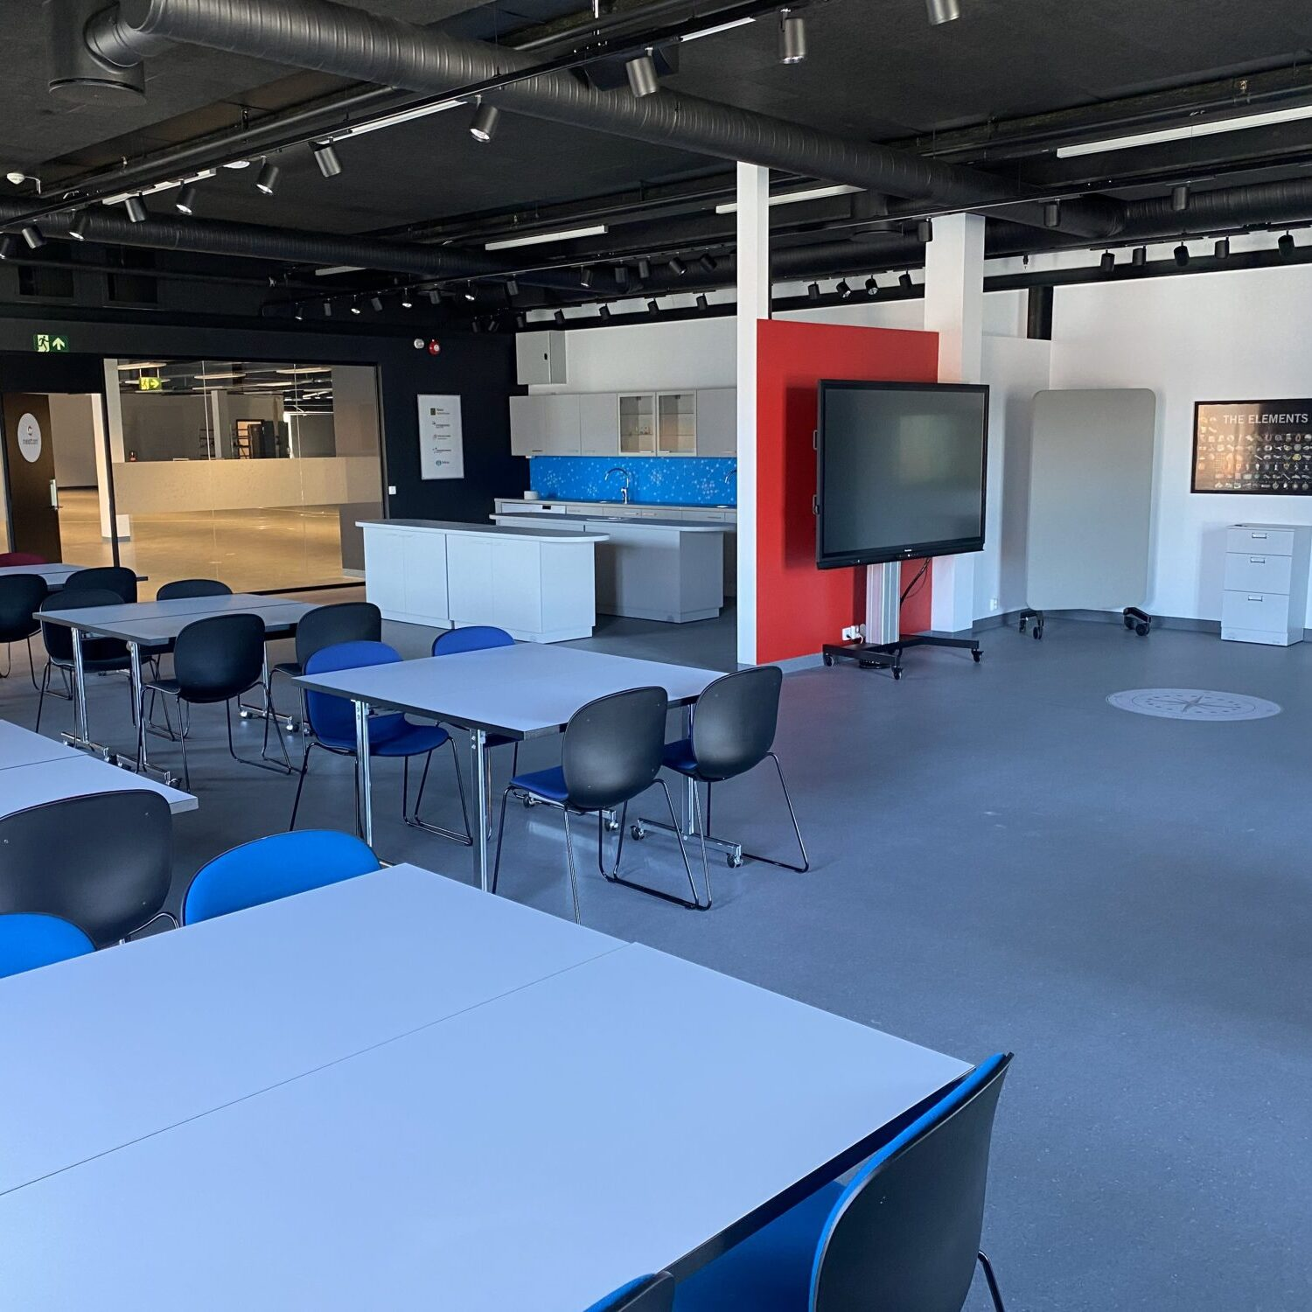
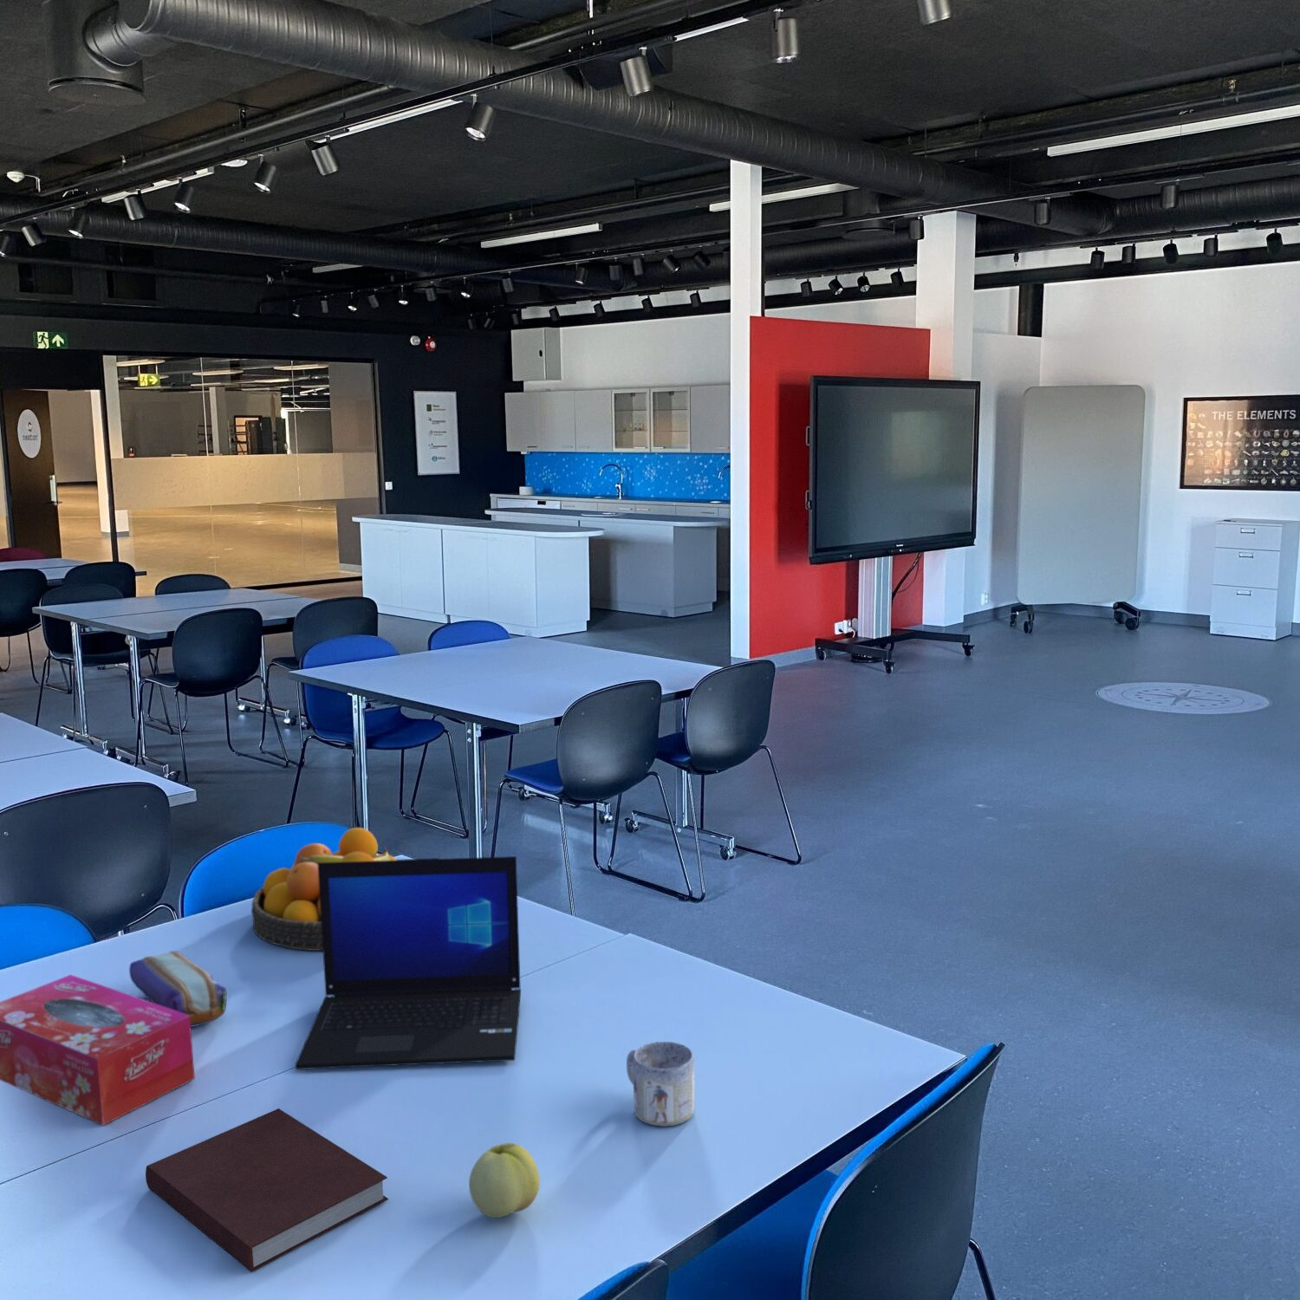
+ fruit bowl (342, 862)
+ apple (504, 1181)
+ pencil case (177, 987)
+ tissue box (86, 1044)
+ laptop (412, 957)
+ notebook (265, 1182)
+ mug (655, 1079)
